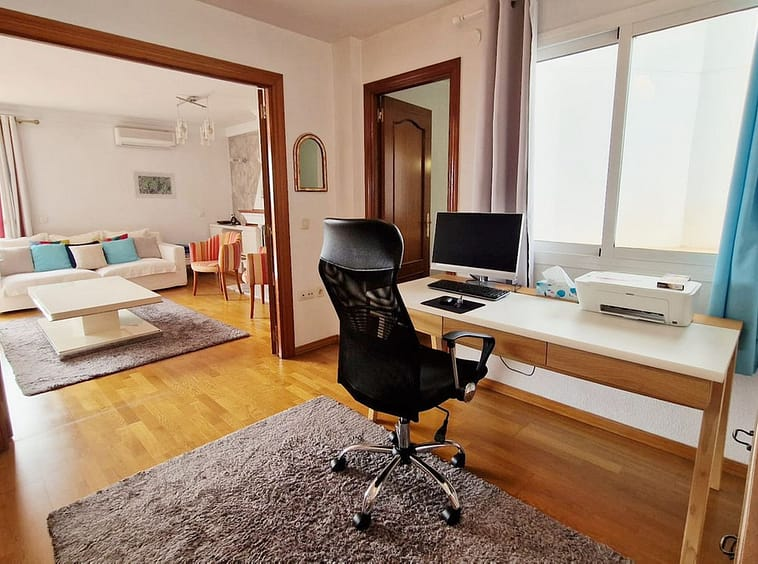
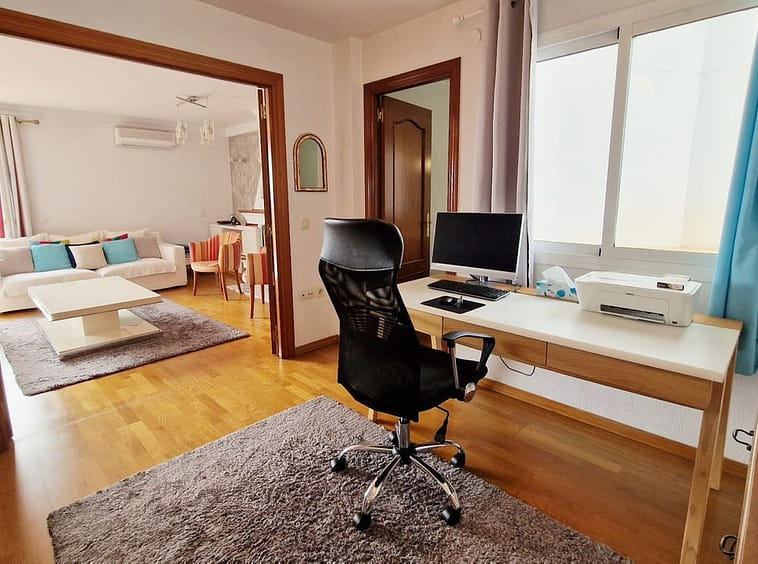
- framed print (155, 185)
